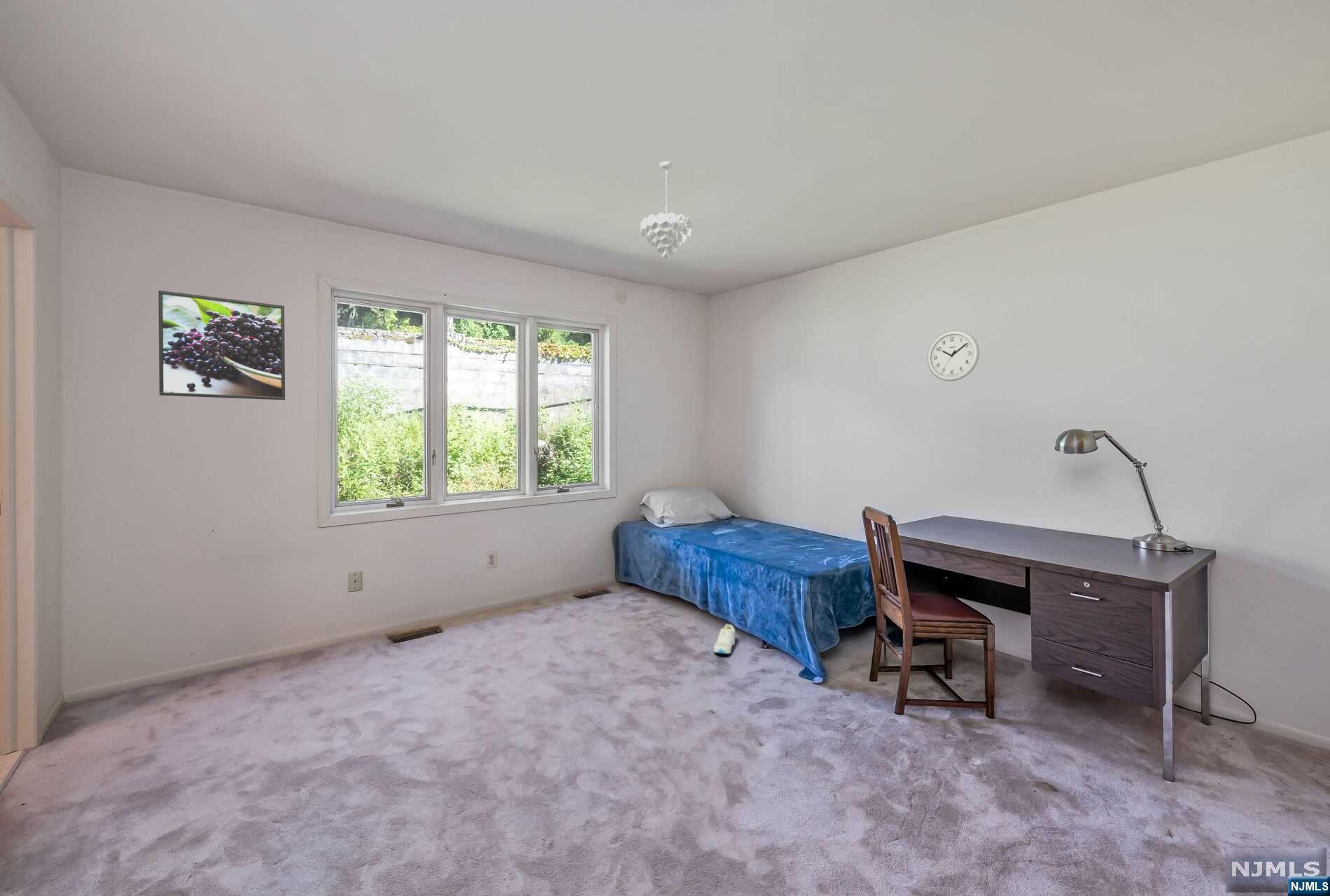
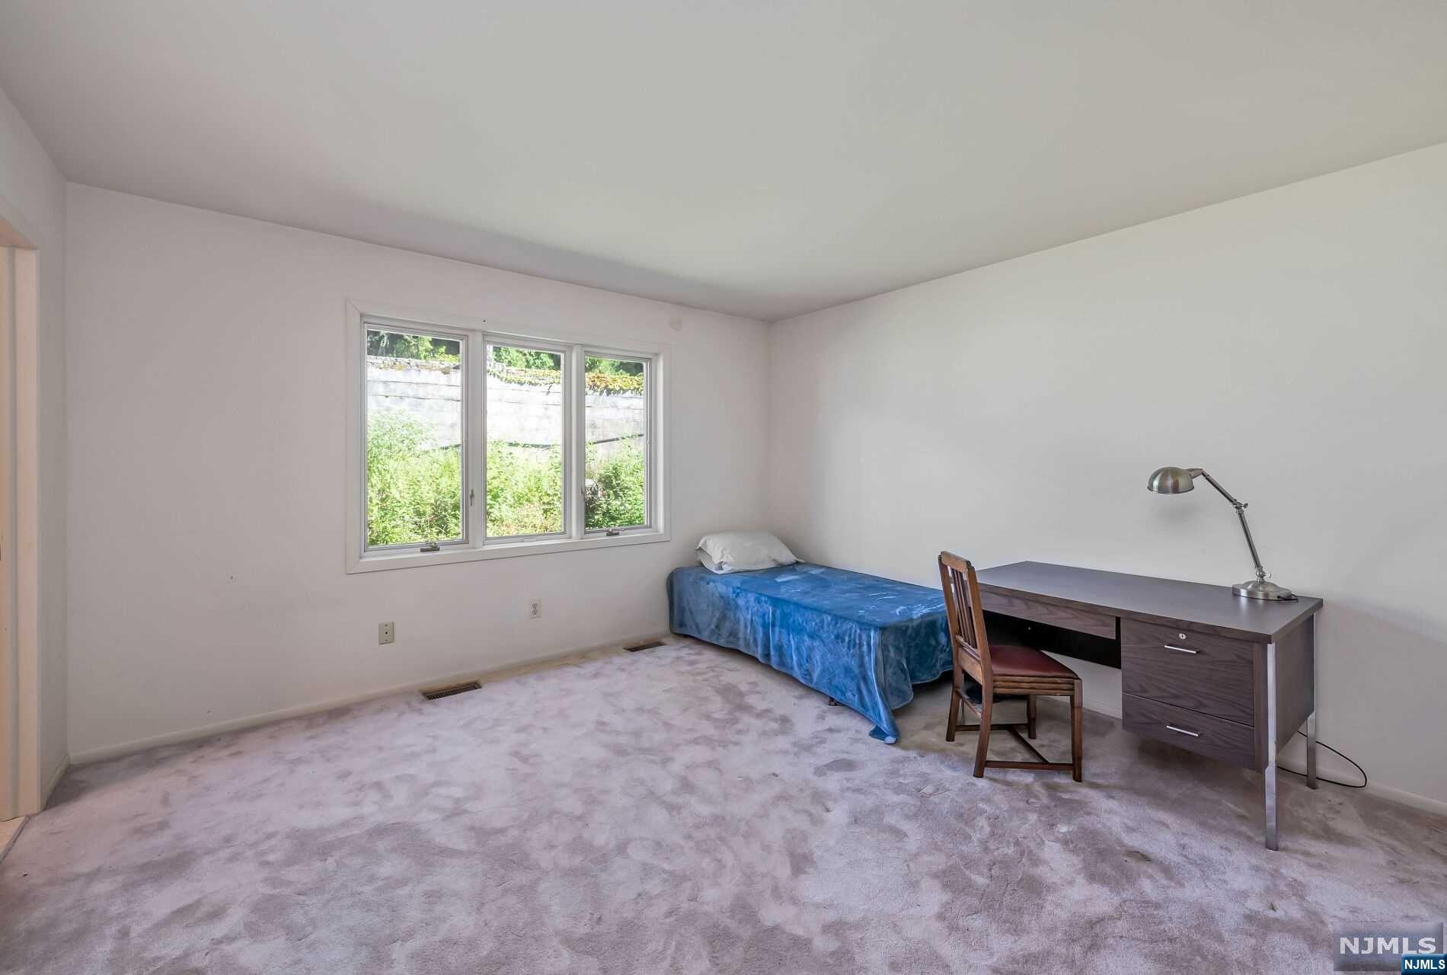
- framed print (225, 348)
- wall clock (951, 355)
- pendant light (666, 211)
- sneaker (725, 639)
